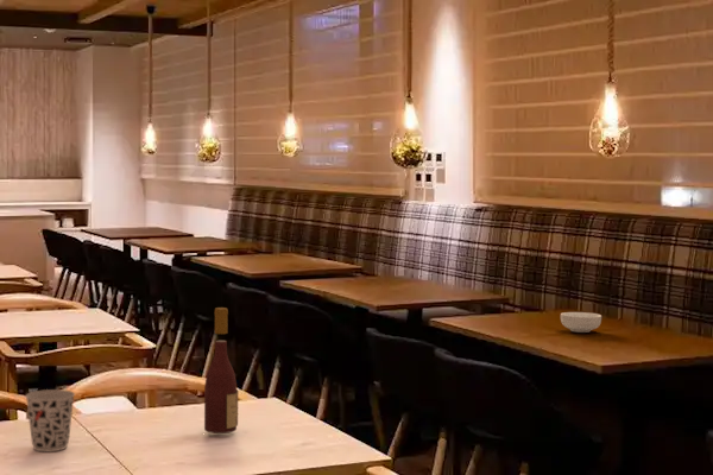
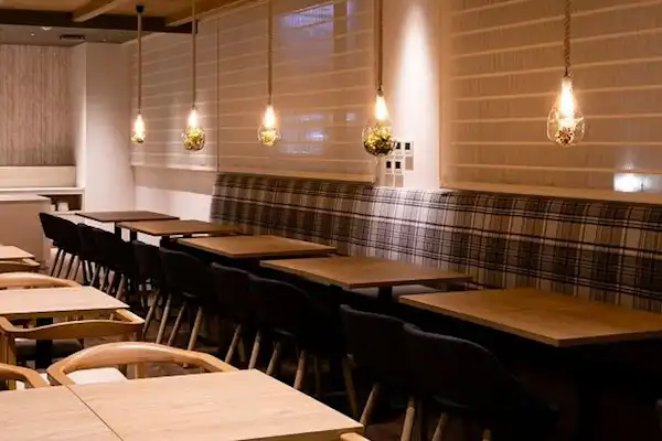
- cereal bowl (580, 322)
- cup (50, 420)
- wine bottle (220, 370)
